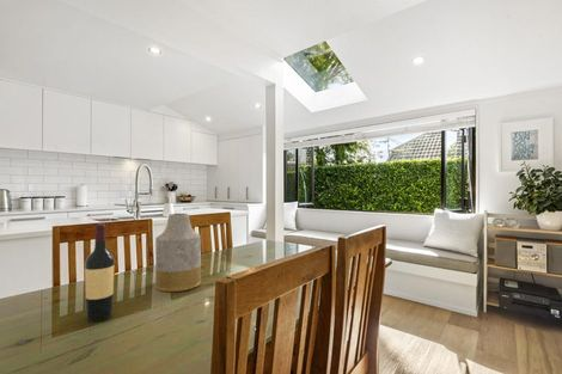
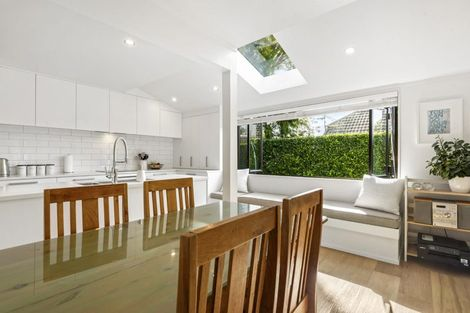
- wine bottle (99, 270)
- vase (178, 249)
